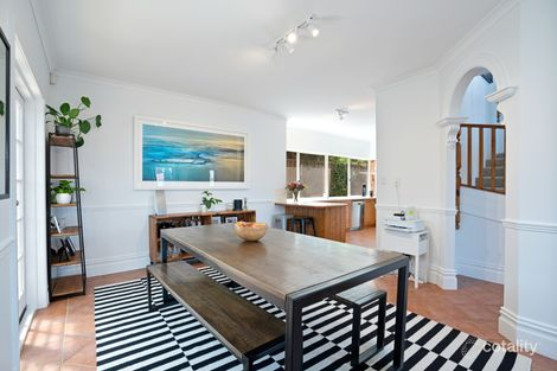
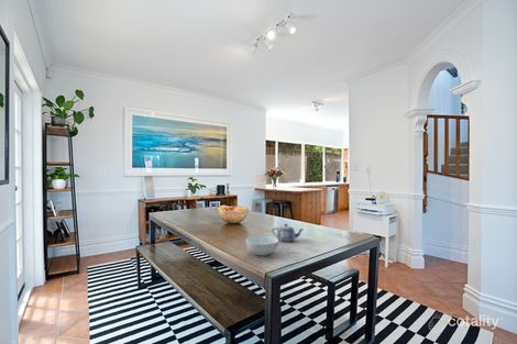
+ cereal bowl (262, 246)
+ teapot (287, 232)
